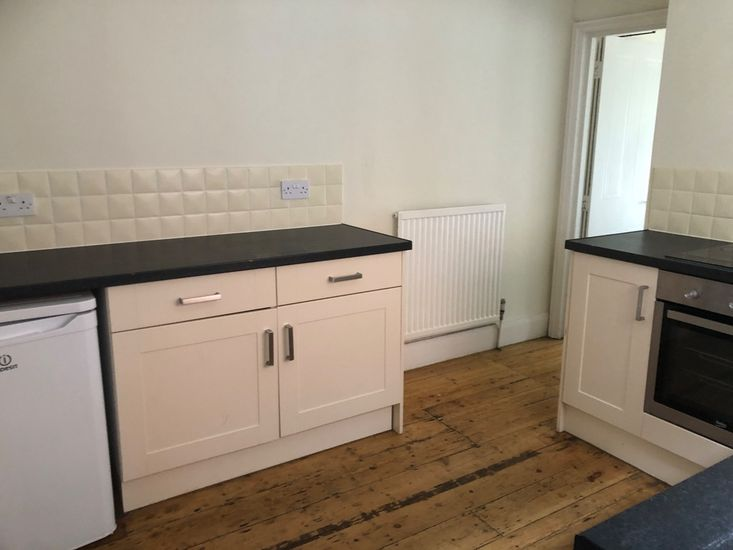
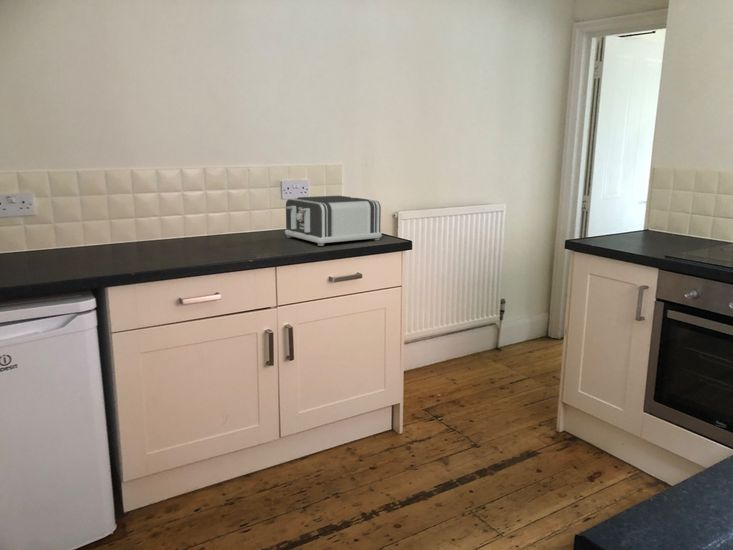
+ toaster (329, 218)
